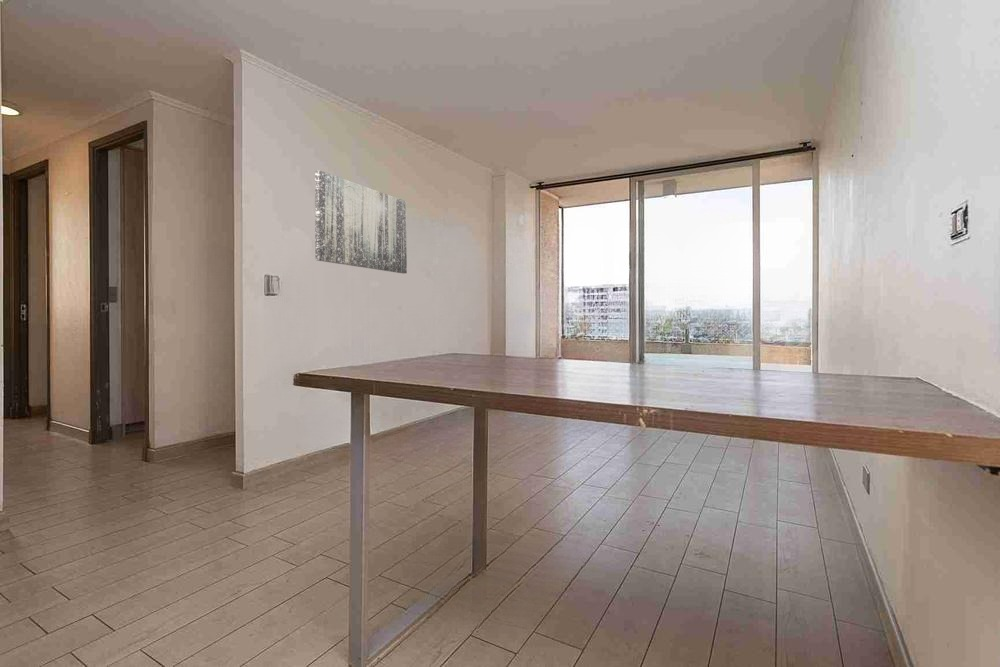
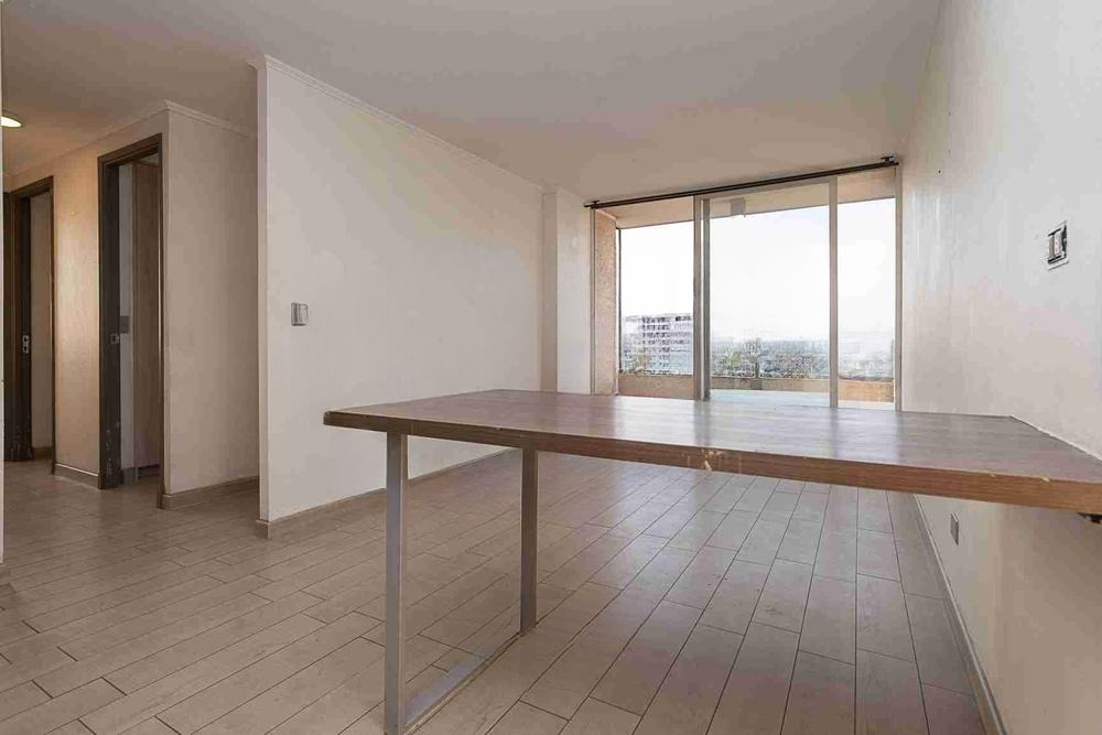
- wall art (366, 227)
